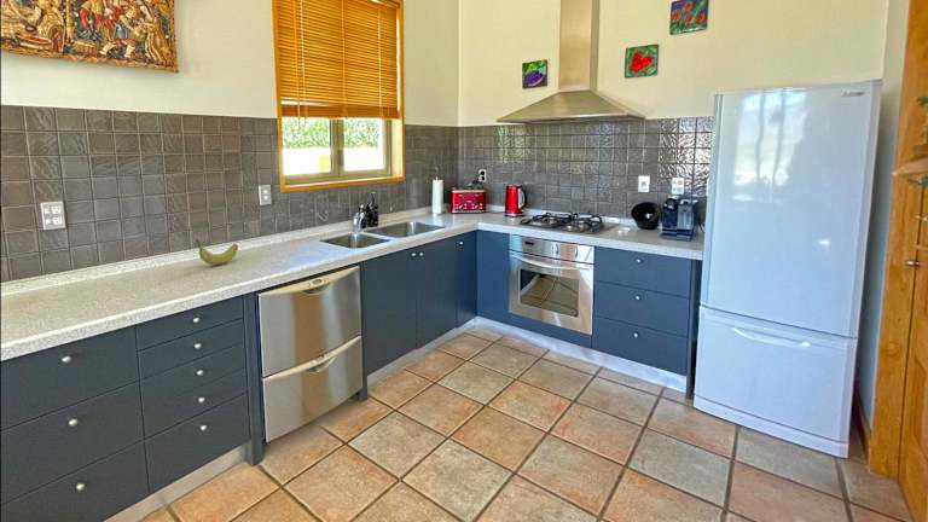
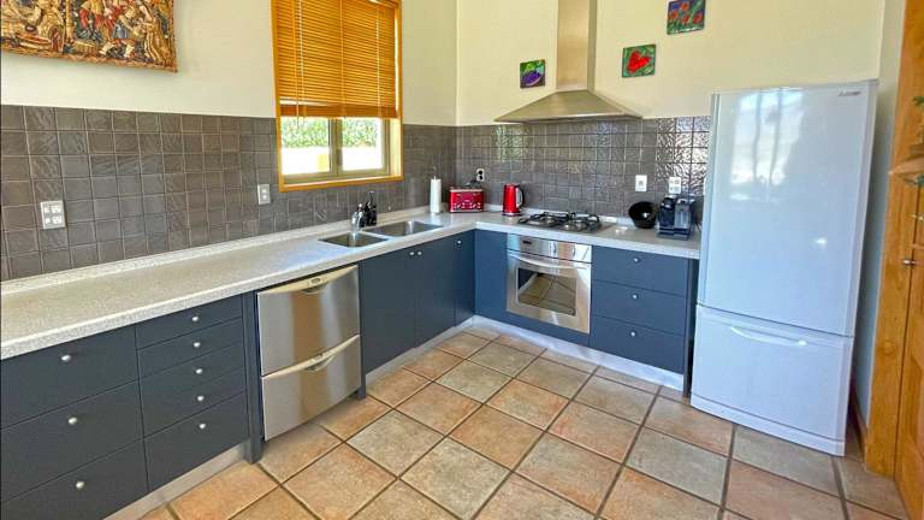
- fruit (219, 254)
